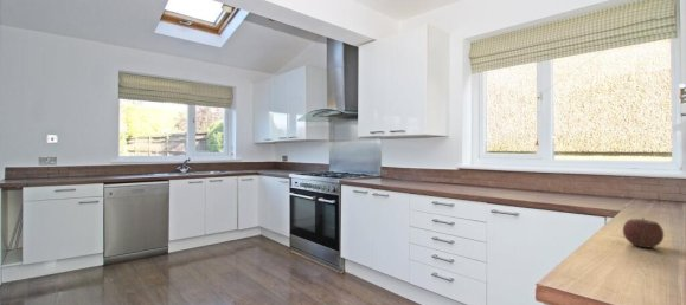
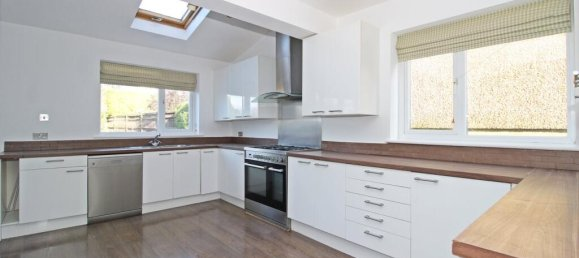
- apple (642, 231)
